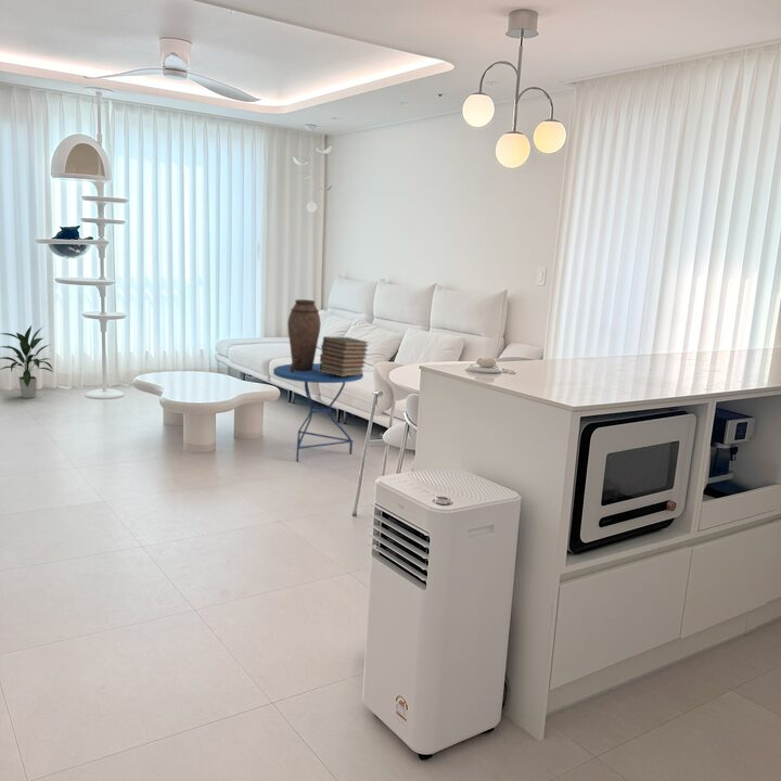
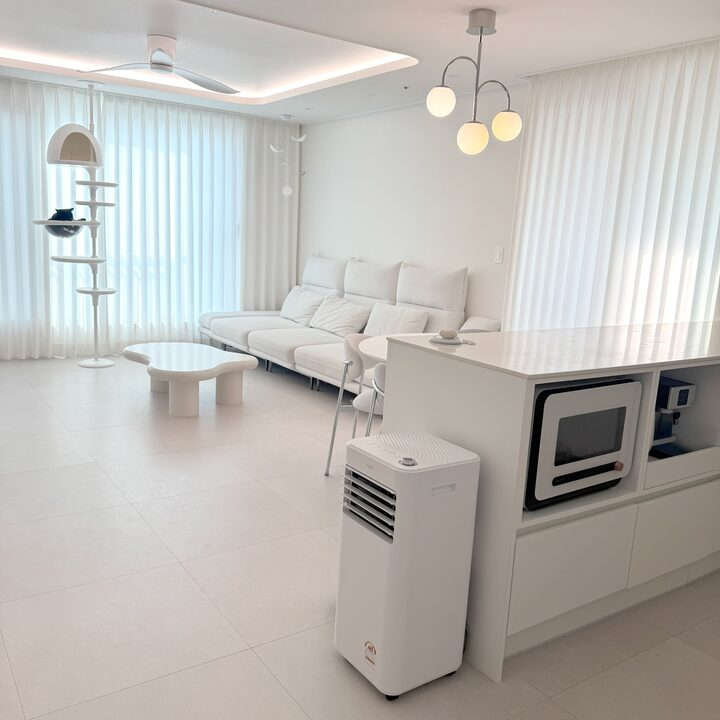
- side table (311, 401)
- vase (302, 335)
- book stack (342, 358)
- indoor plant (26, 361)
